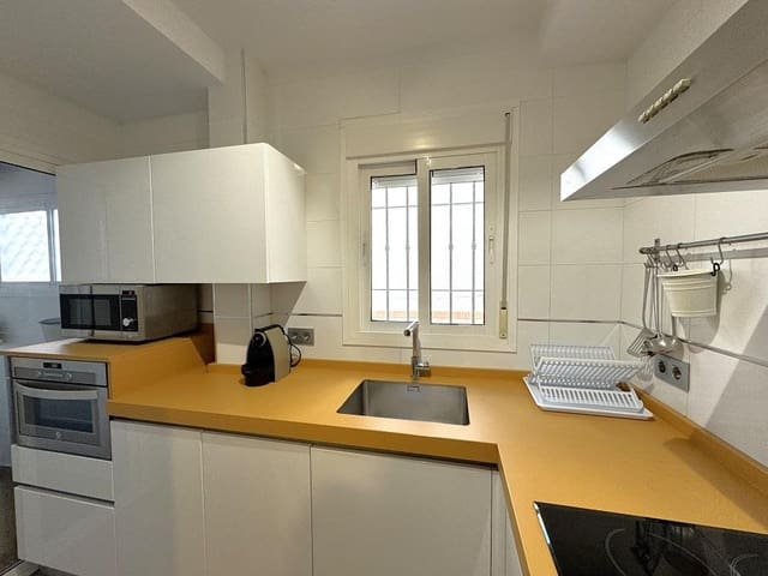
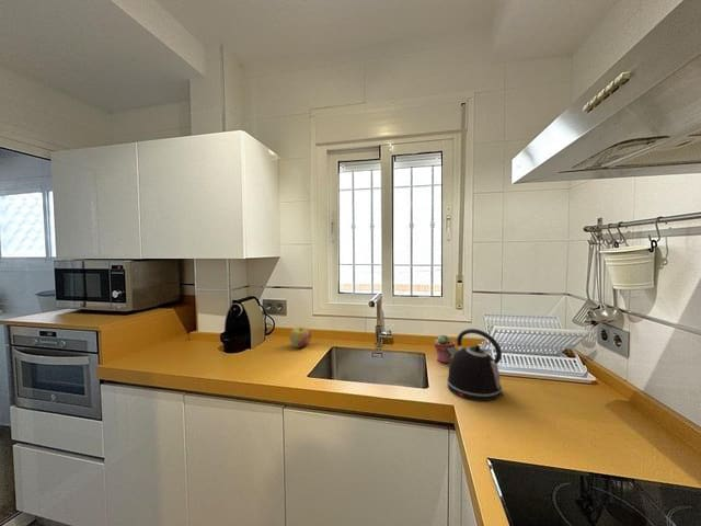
+ potted succulent (444, 347)
+ apple (300, 336)
+ kettle (473, 358)
